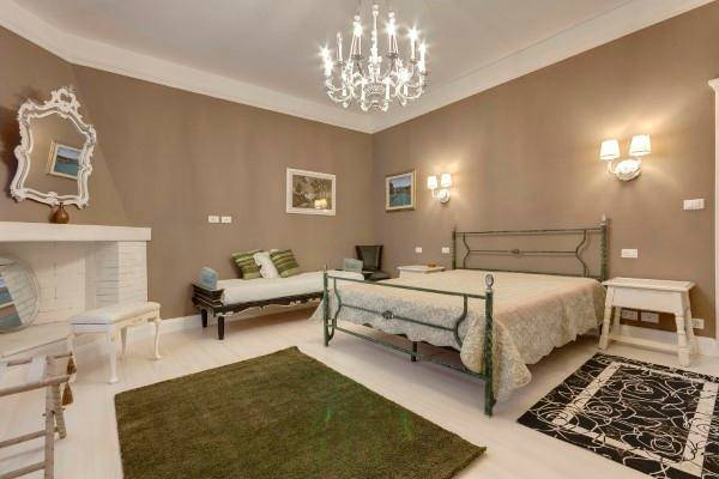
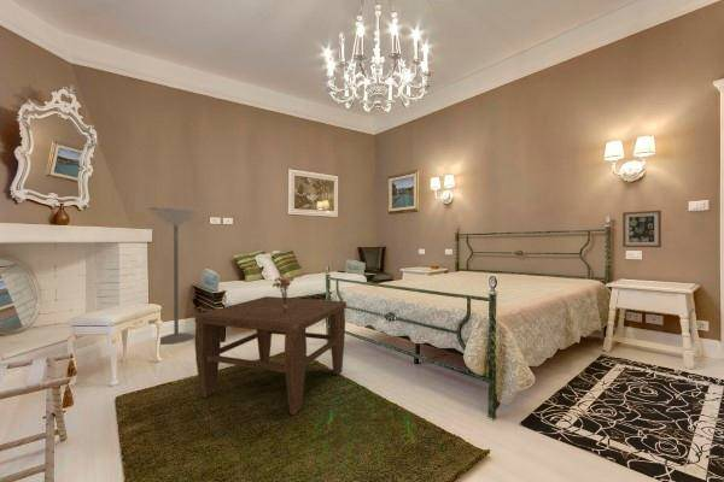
+ bouquet (282, 293)
+ wall art (641, 229)
+ coffee table (285, 345)
+ floor lamp (175, 274)
